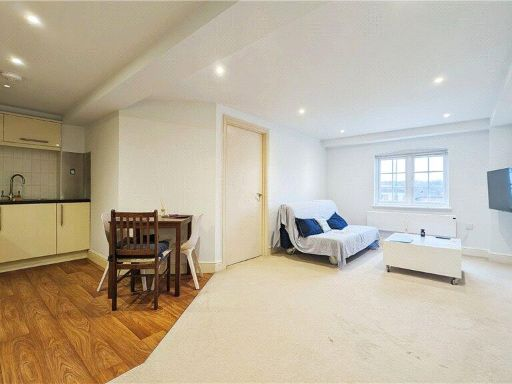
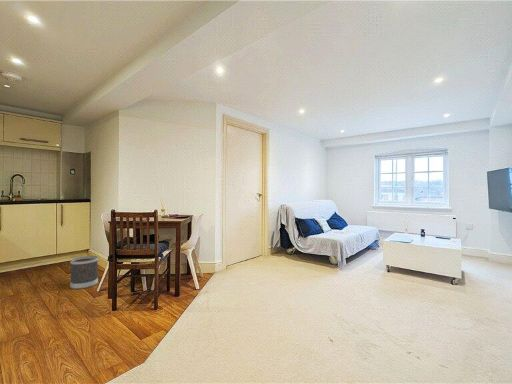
+ wastebasket (84, 271)
